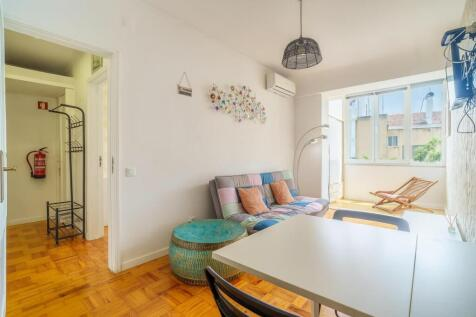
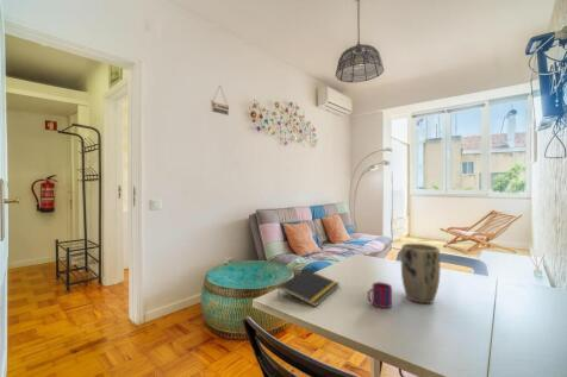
+ plant pot (419, 272)
+ mug (378, 295)
+ notepad (310, 285)
